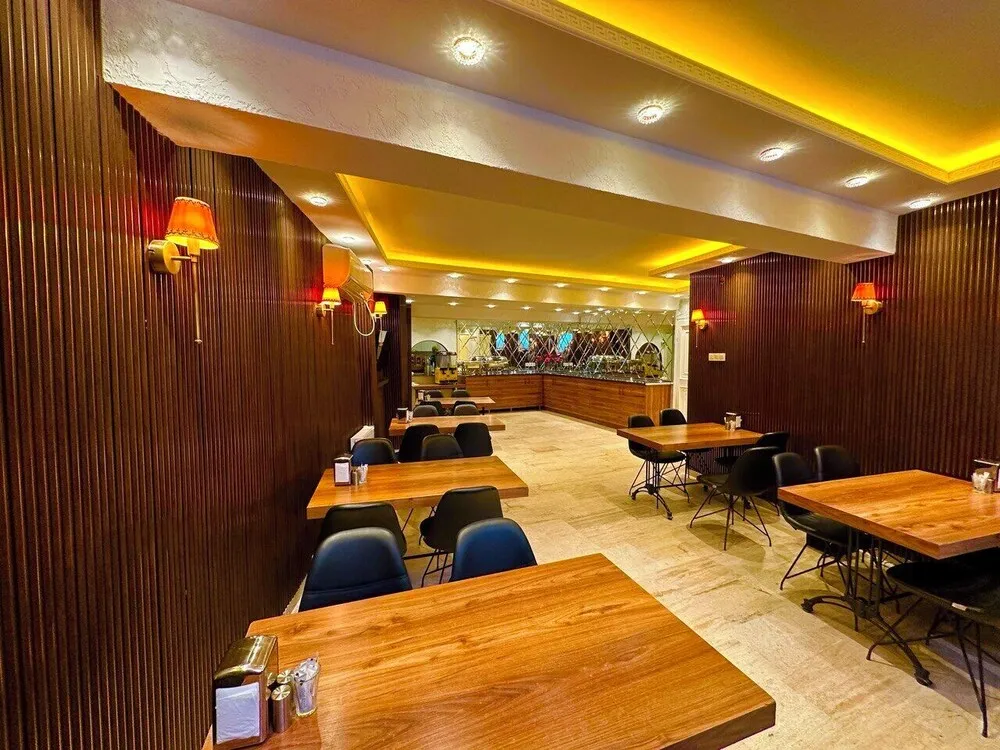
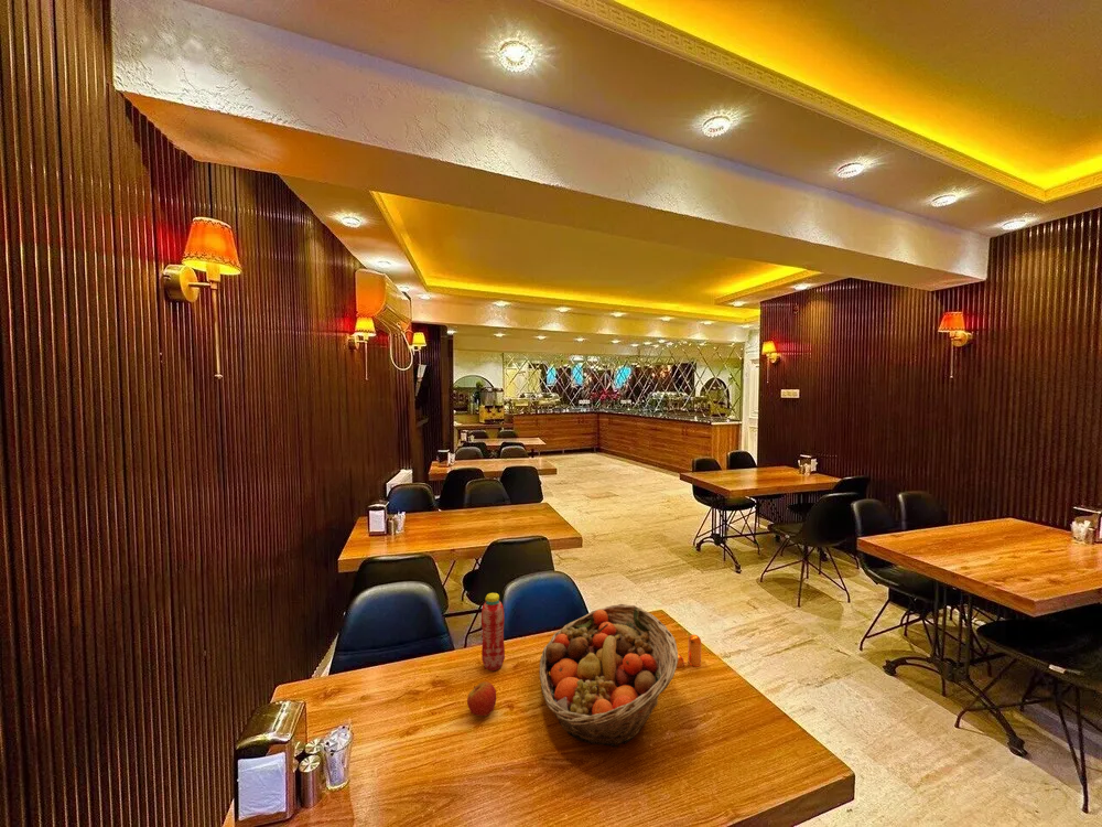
+ pepper shaker (689, 648)
+ fruit basket (605, 666)
+ apple (482, 698)
+ water bottle (493, 627)
